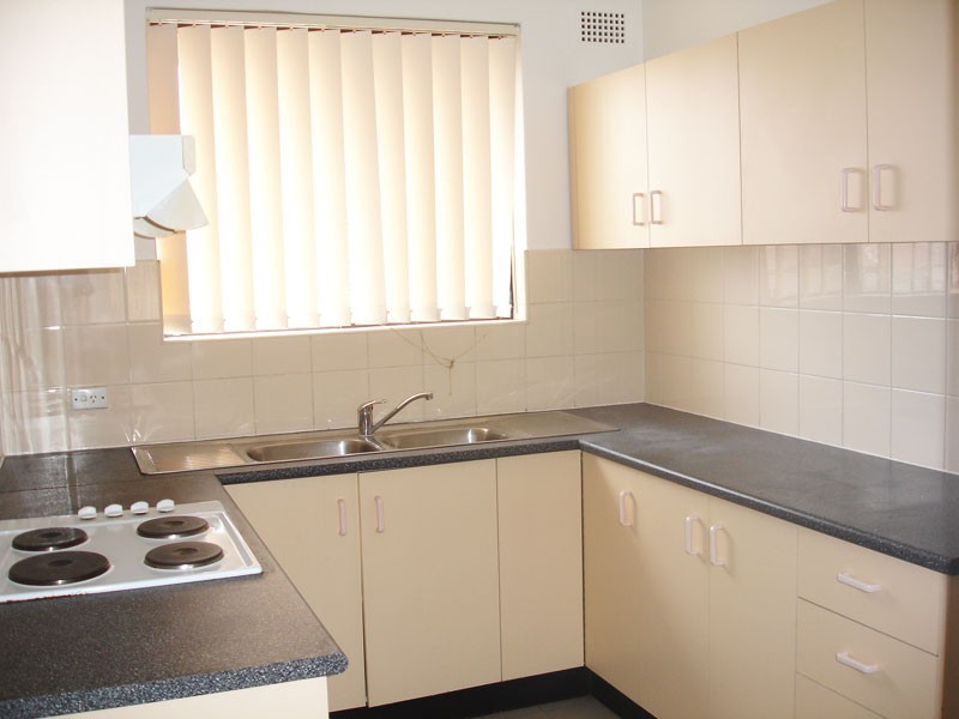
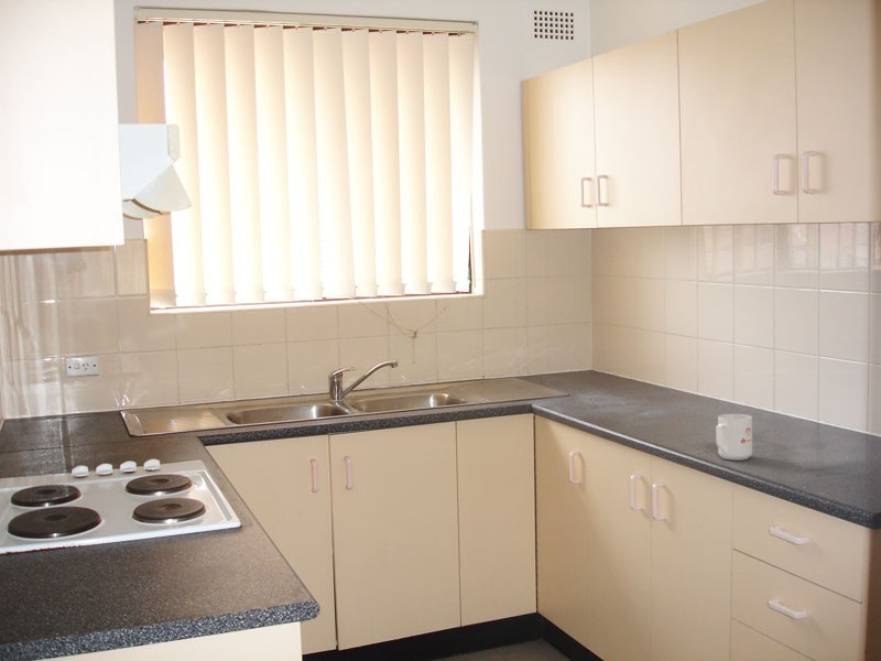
+ mug (731, 437)
